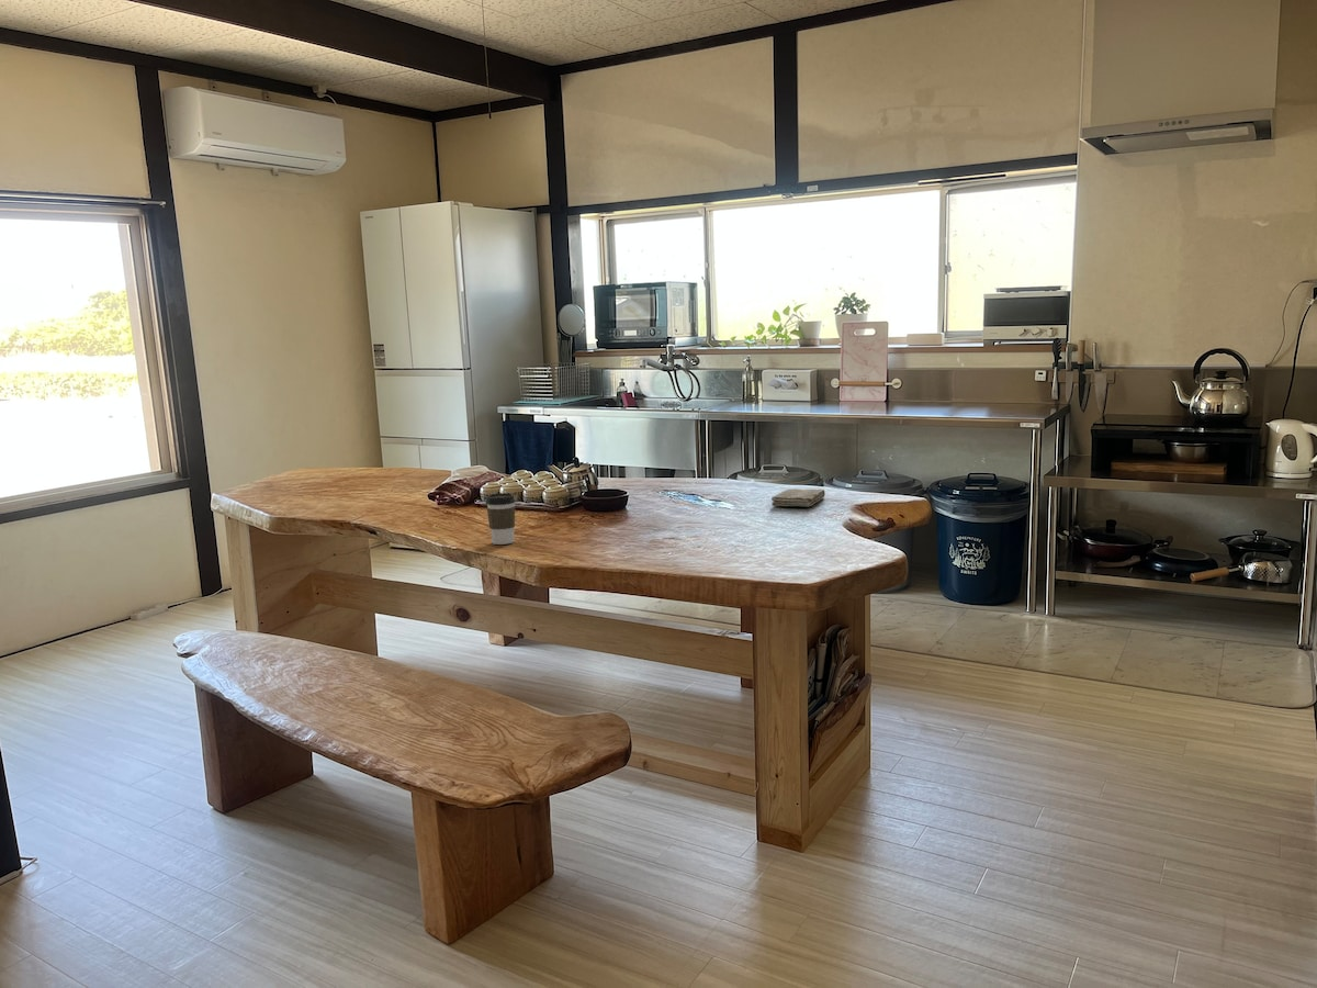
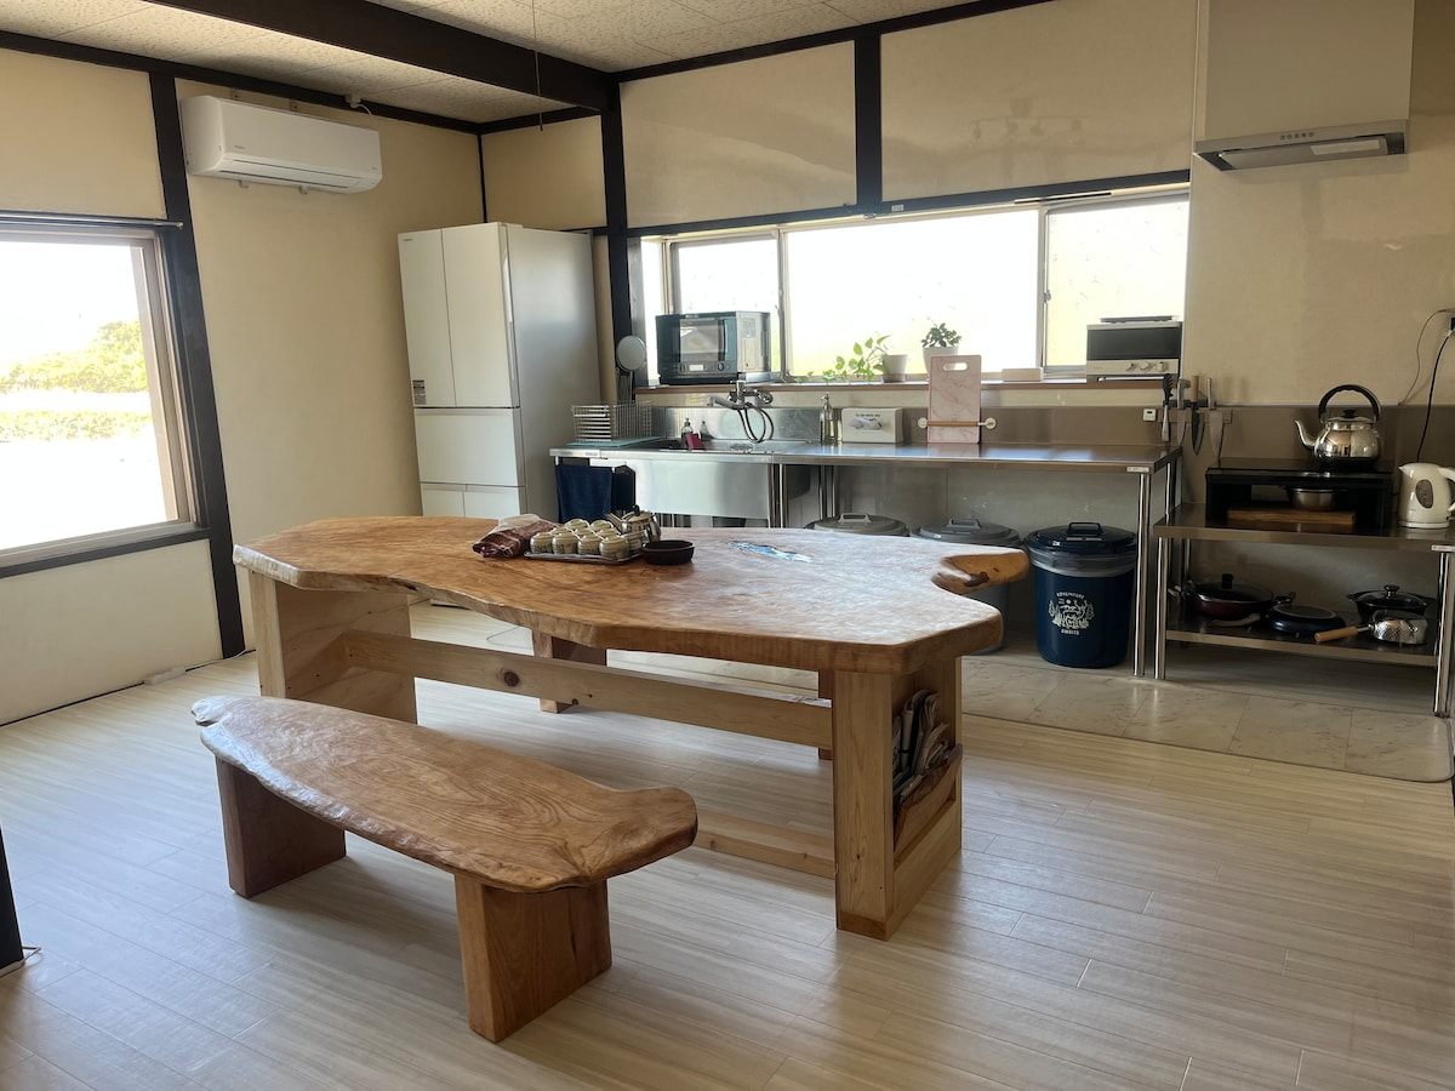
- coffee cup (502, 518)
- washcloth (798, 496)
